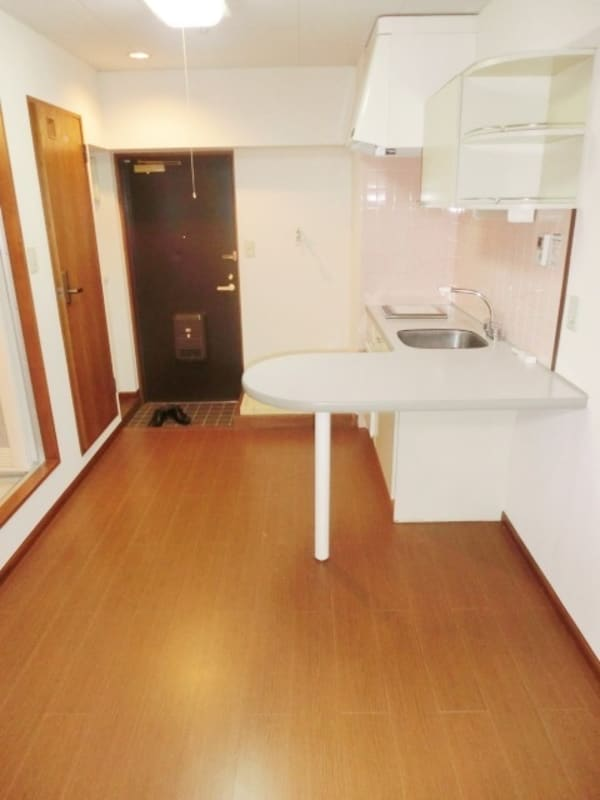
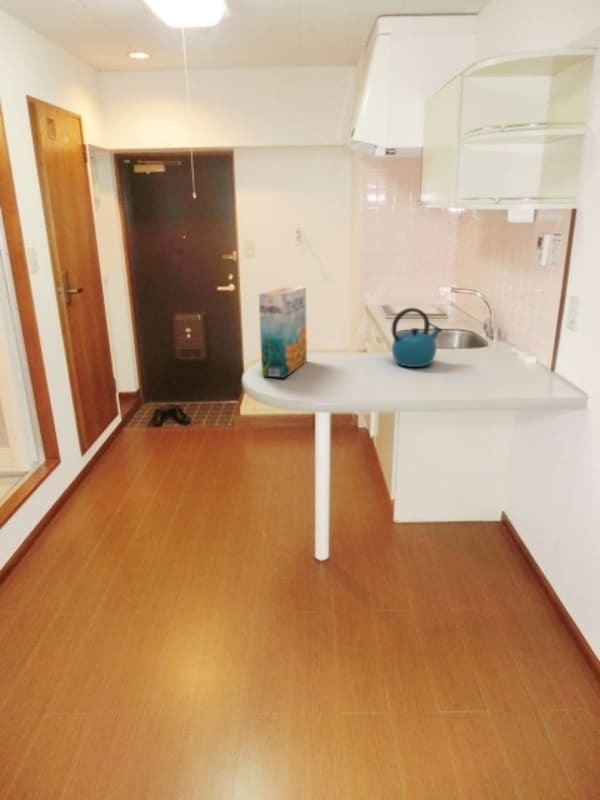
+ cereal box (284, 330)
+ kettle (416, 336)
